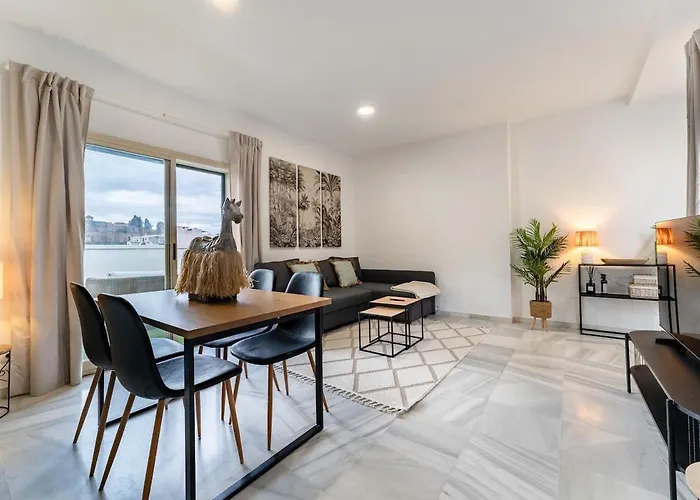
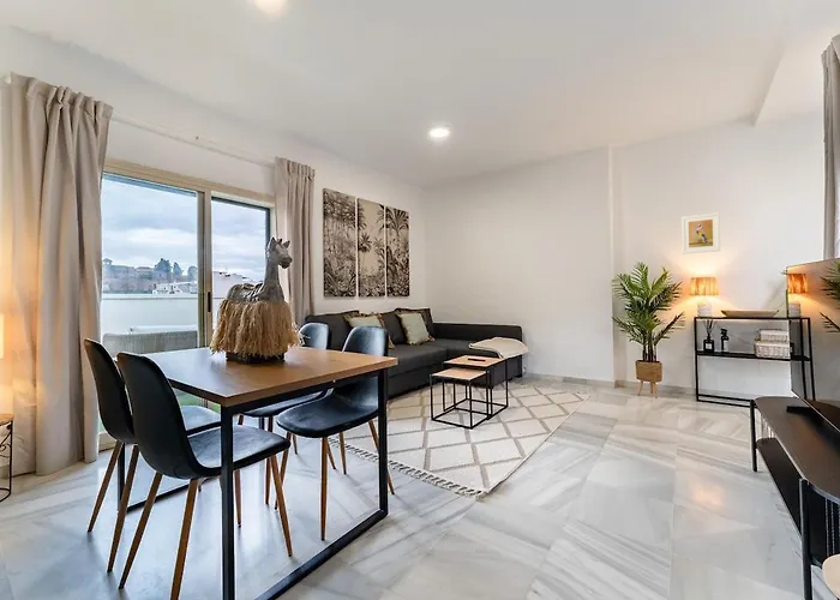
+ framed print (700, 233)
